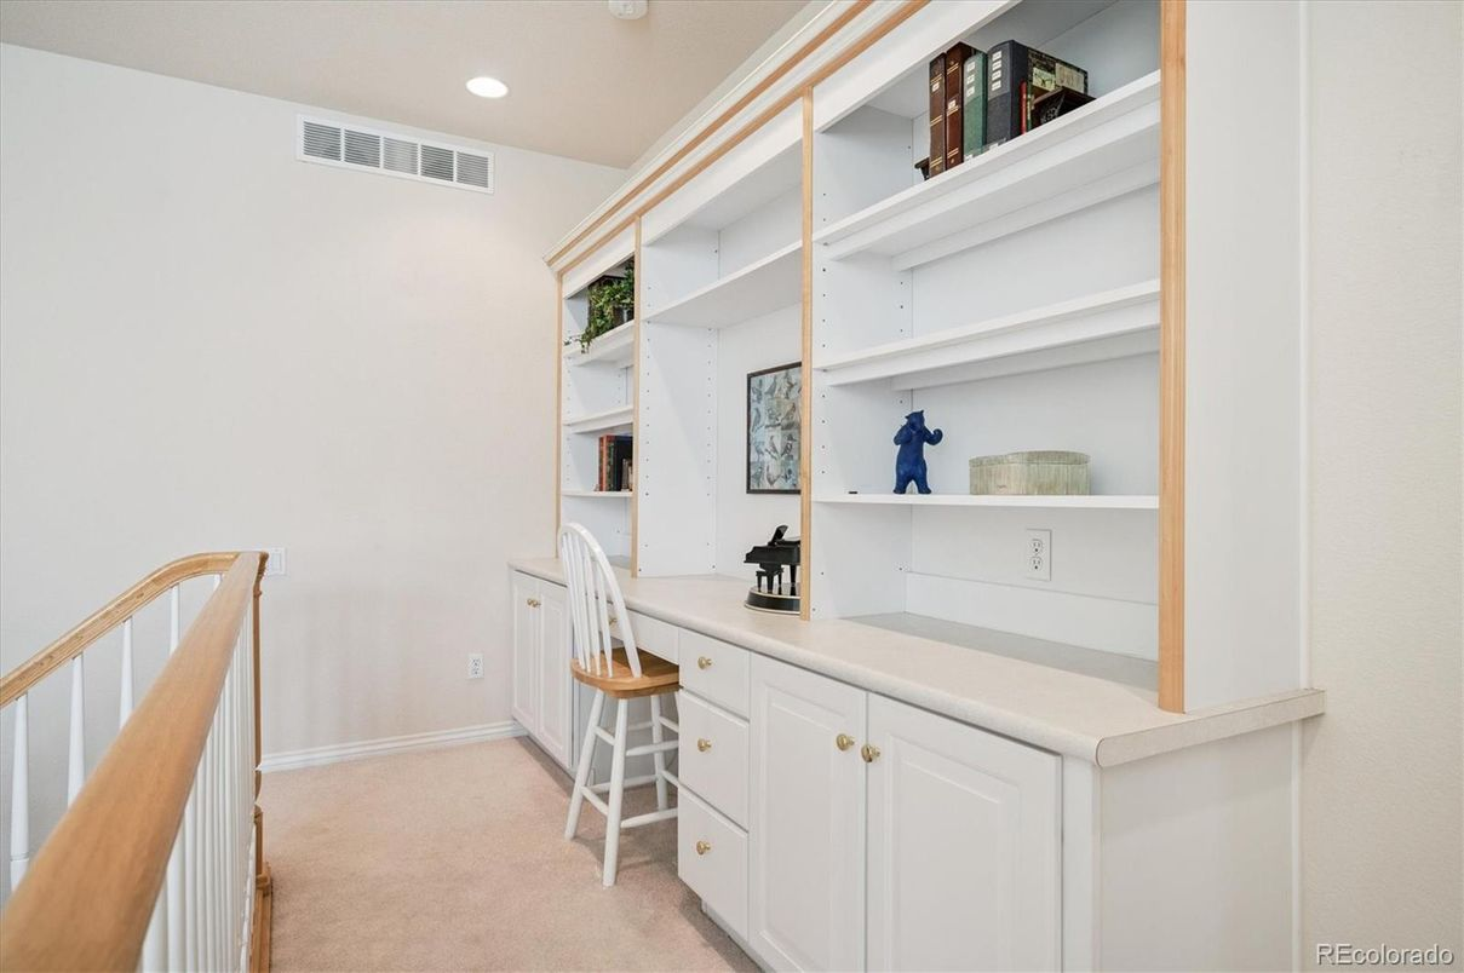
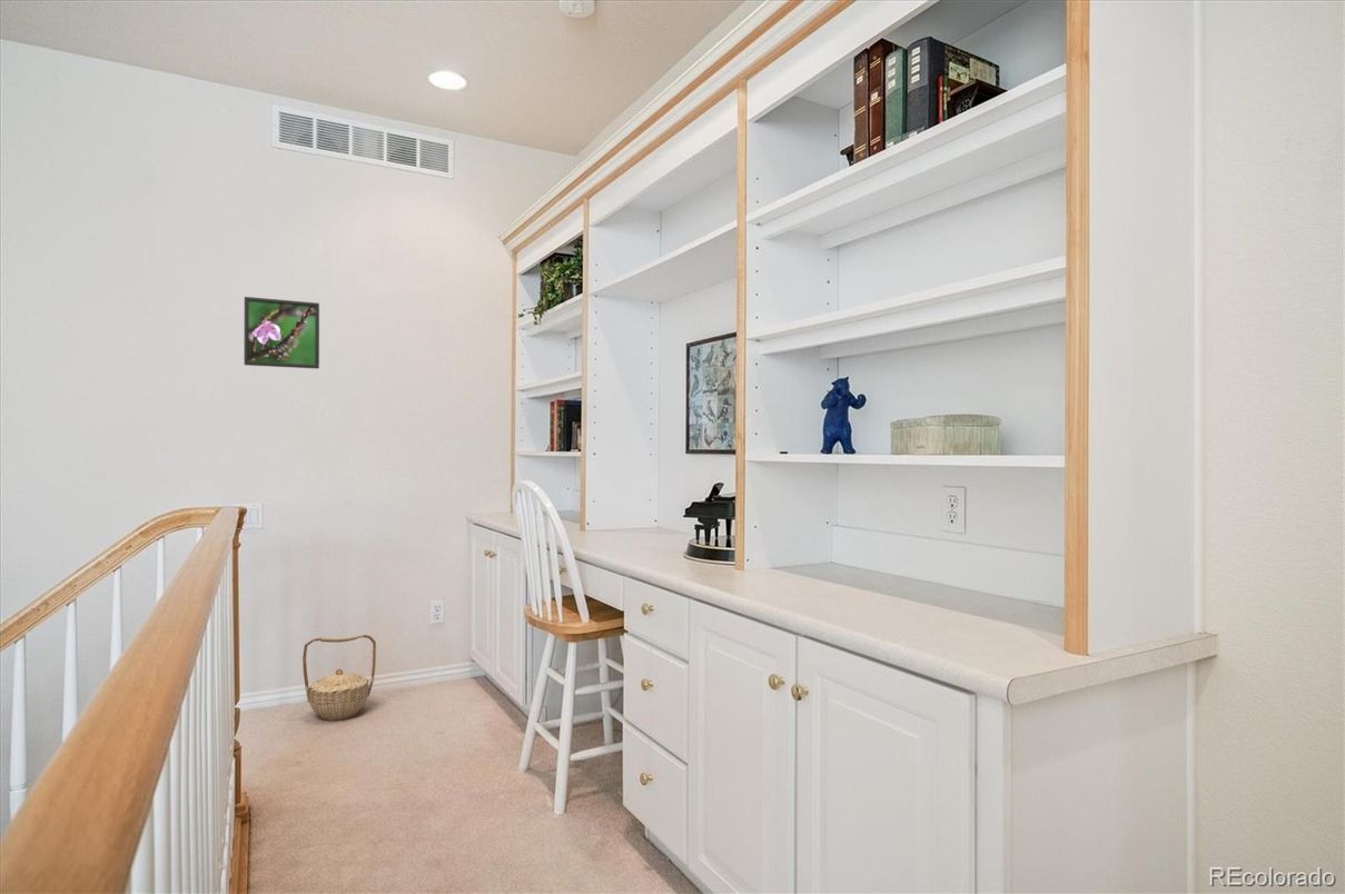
+ basket (339, 674)
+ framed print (281, 332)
